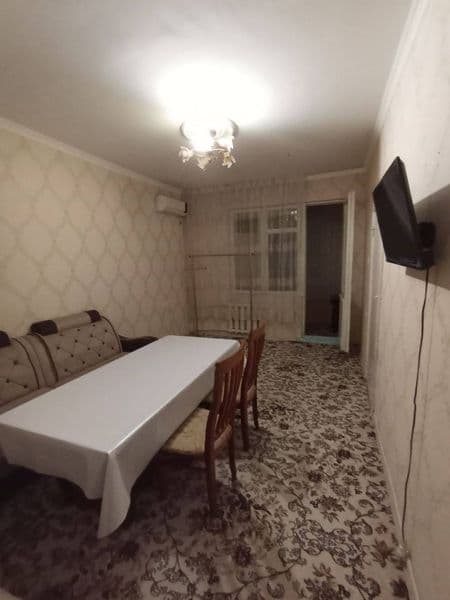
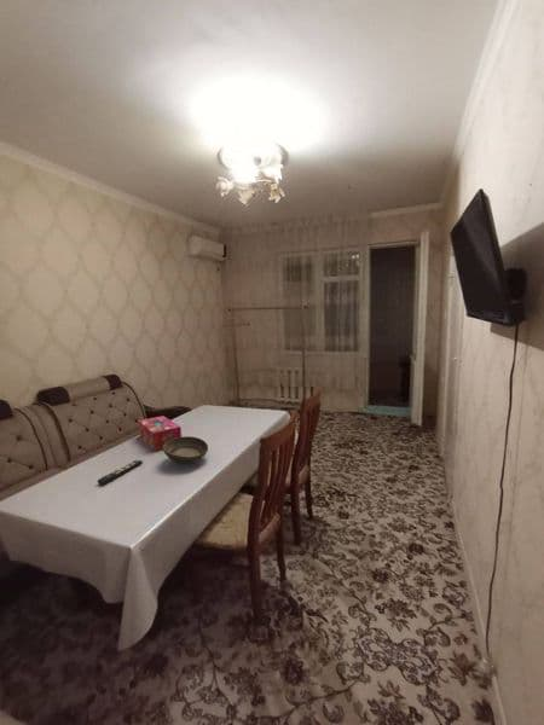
+ tissue box (158, 431)
+ bowl (185, 451)
+ remote control (121, 471)
